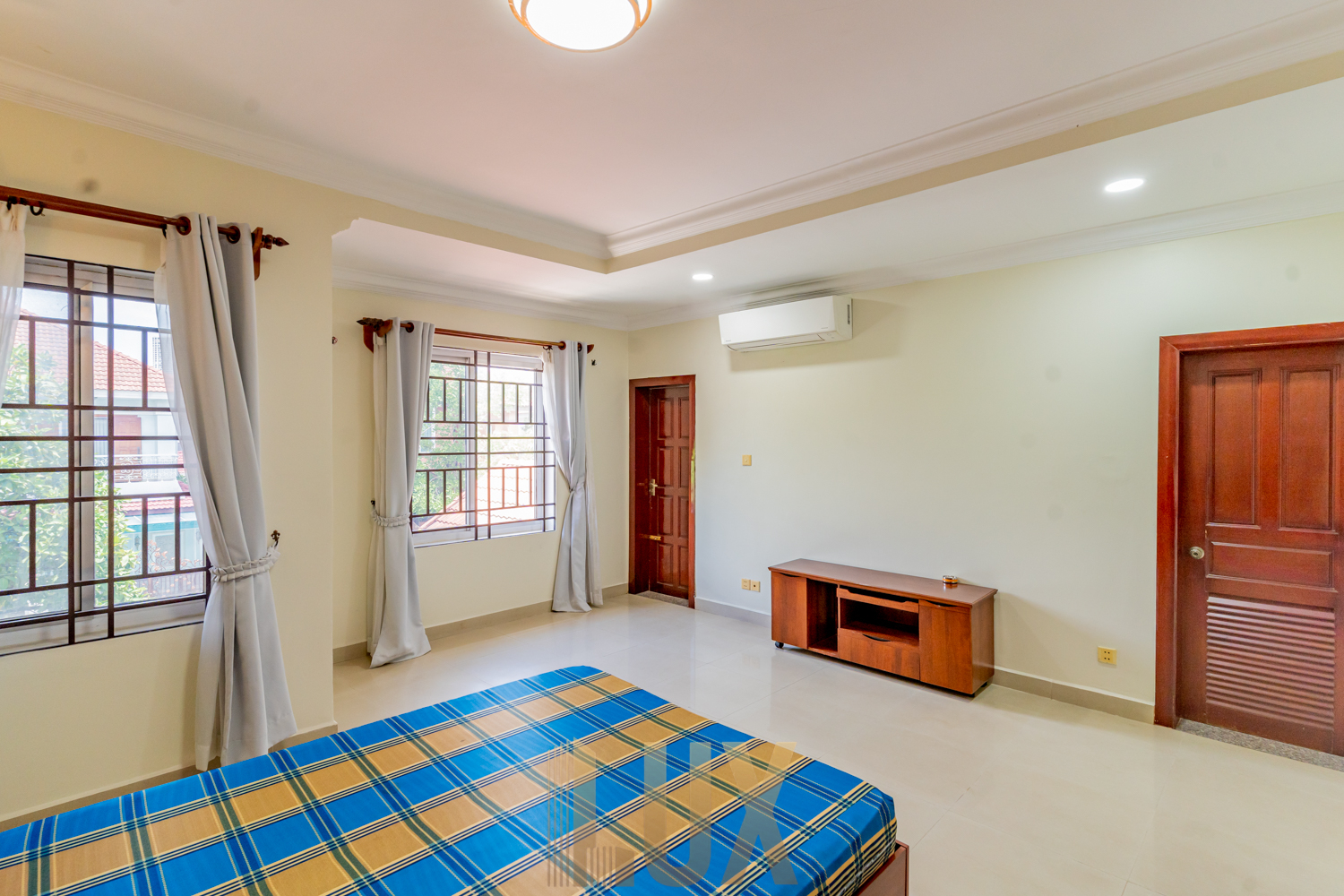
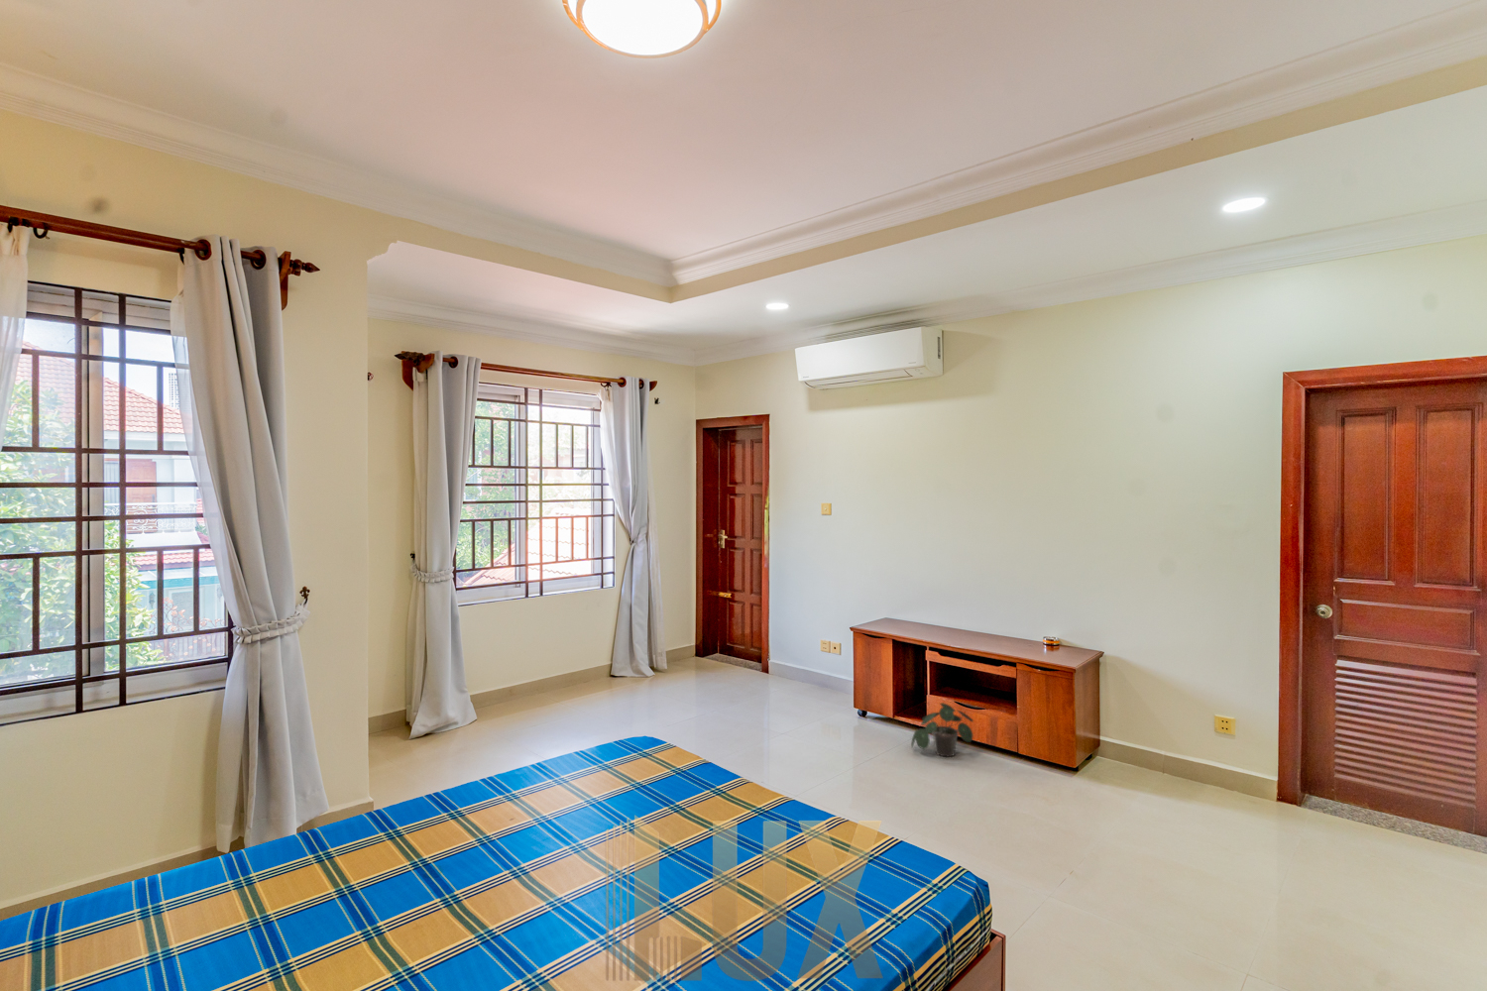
+ potted plant (943, 729)
